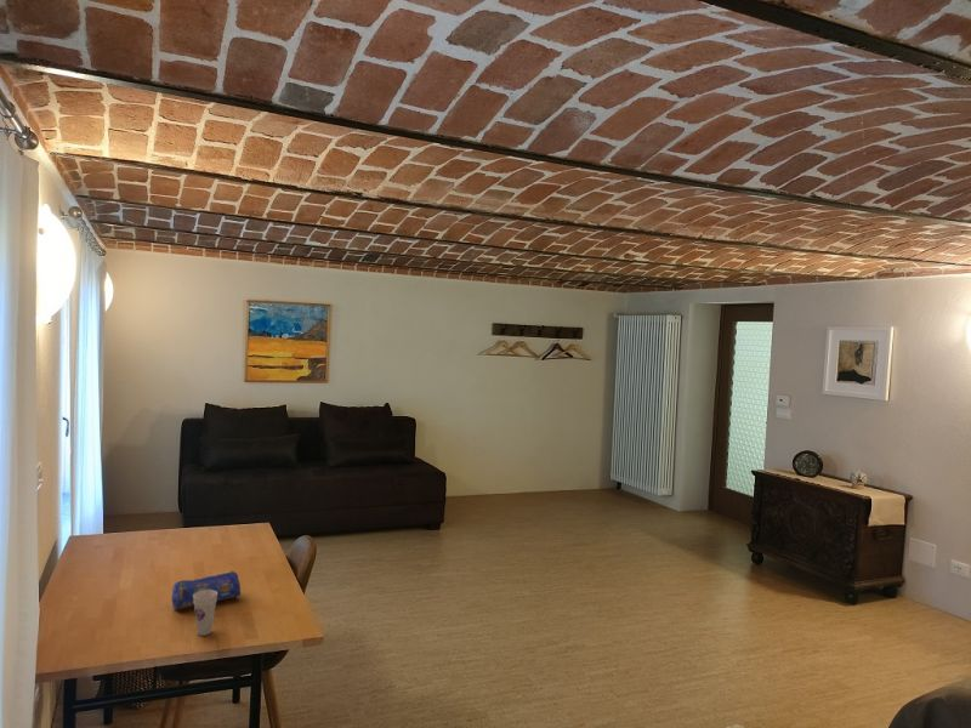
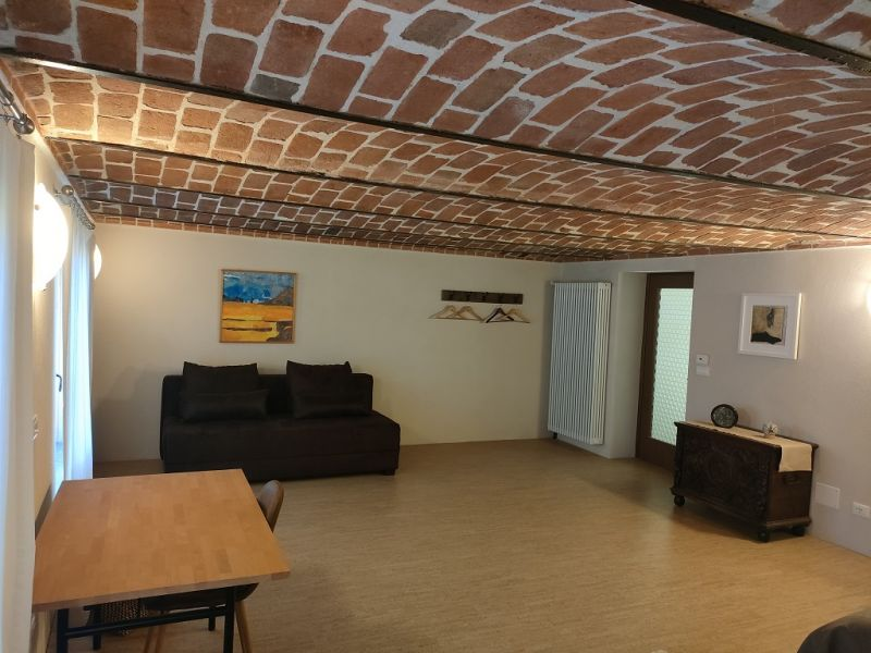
- cup (204, 613)
- pencil case (206, 588)
